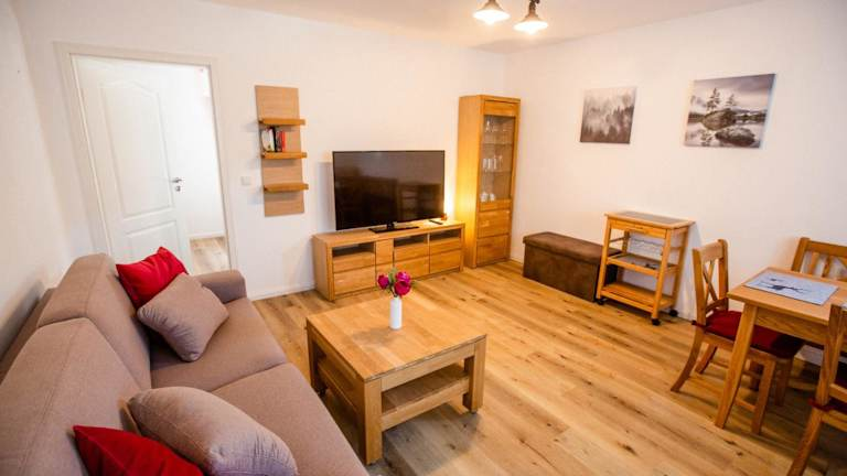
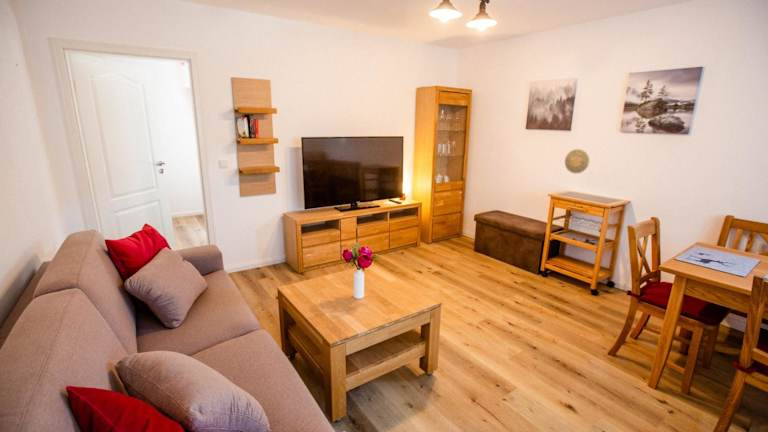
+ decorative plate (576, 161)
